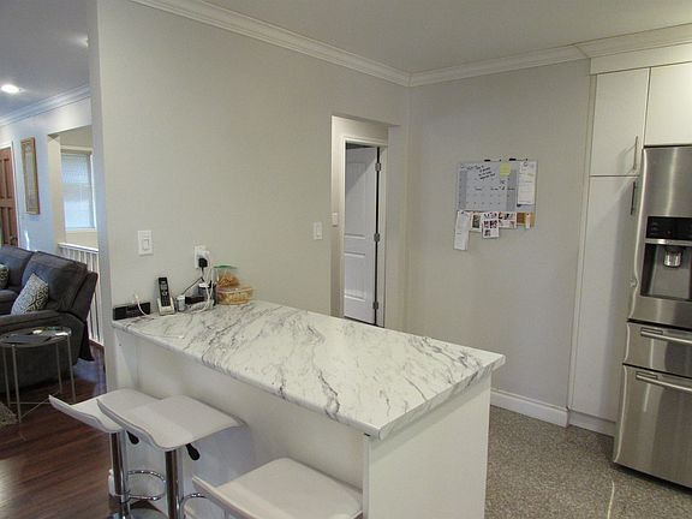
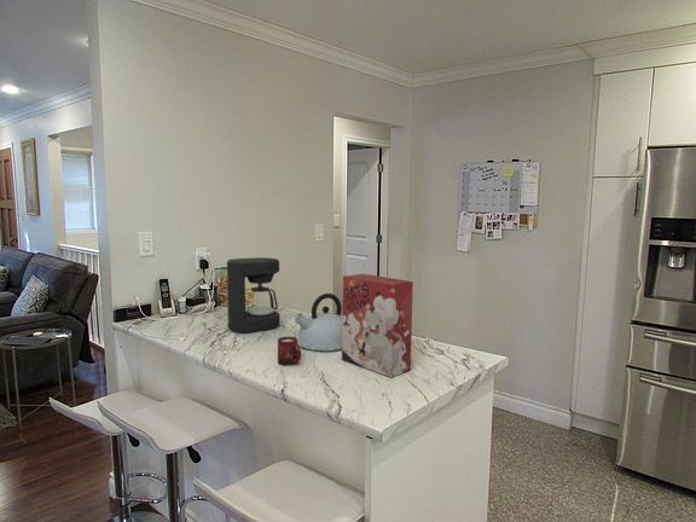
+ cup (290, 350)
+ kettle (323, 318)
+ cereal box (376, 321)
+ coffee maker (254, 290)
